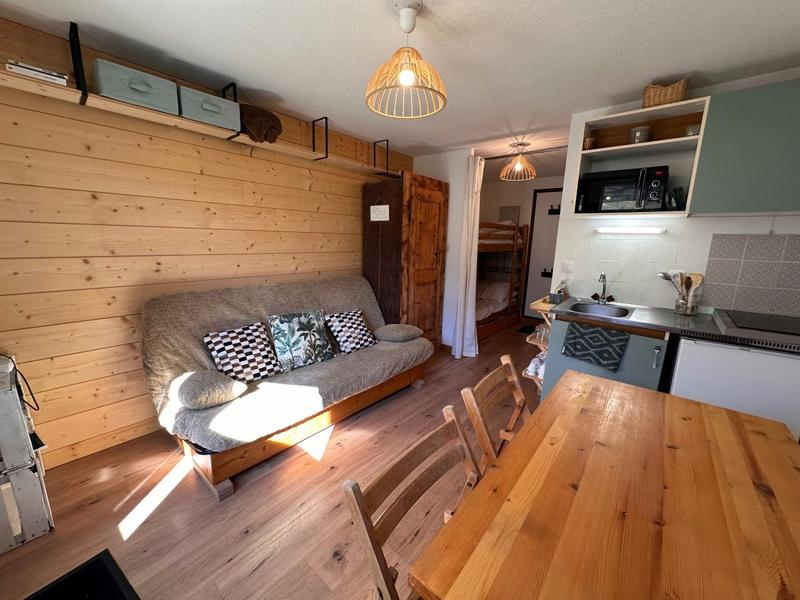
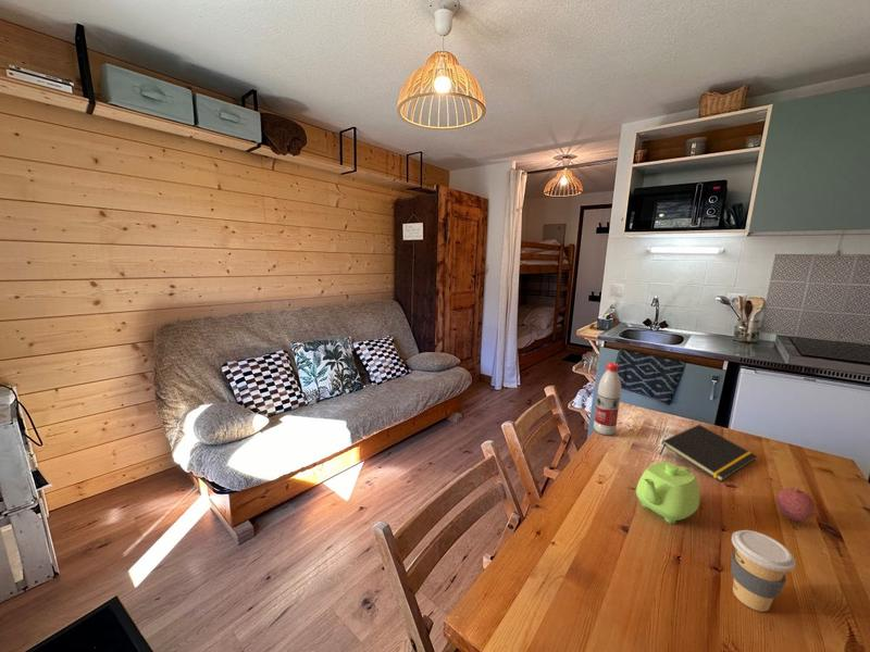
+ teapot (664, 489)
+ water bottle (608, 398)
+ notepad (708, 450)
+ fruit (795, 503)
+ coffee cup (757, 572)
